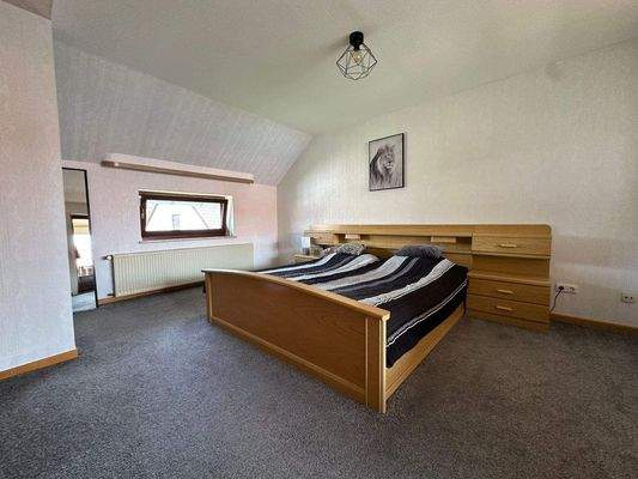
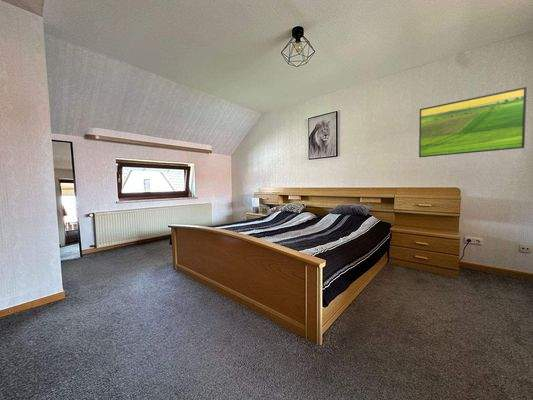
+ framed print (466, 126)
